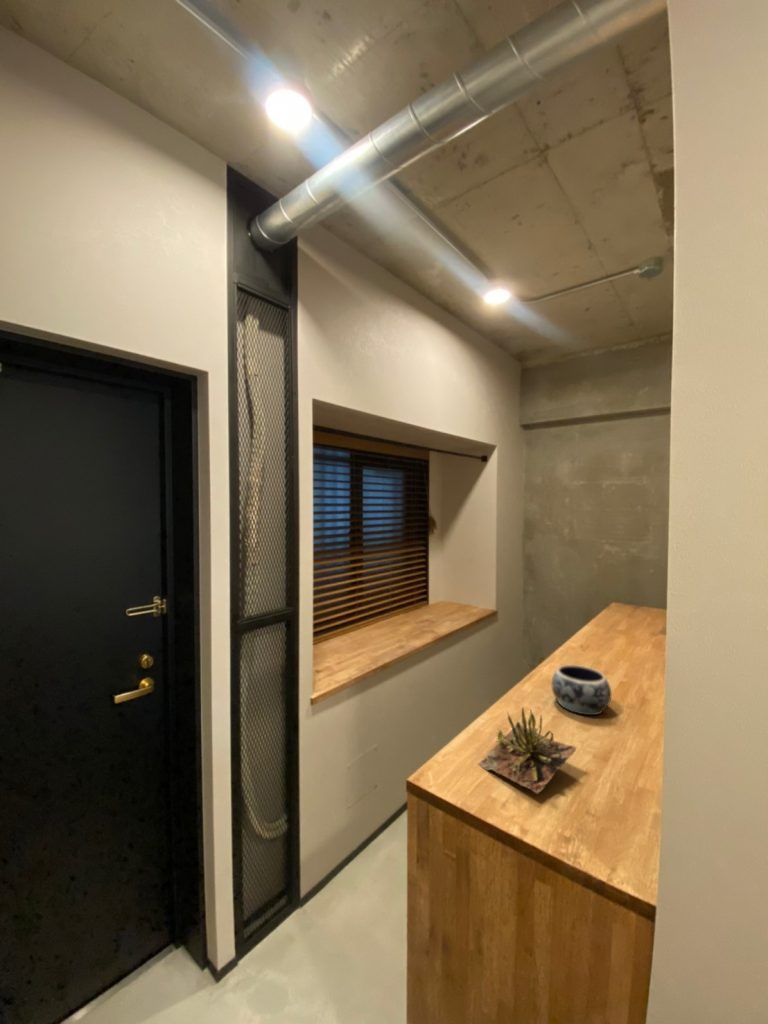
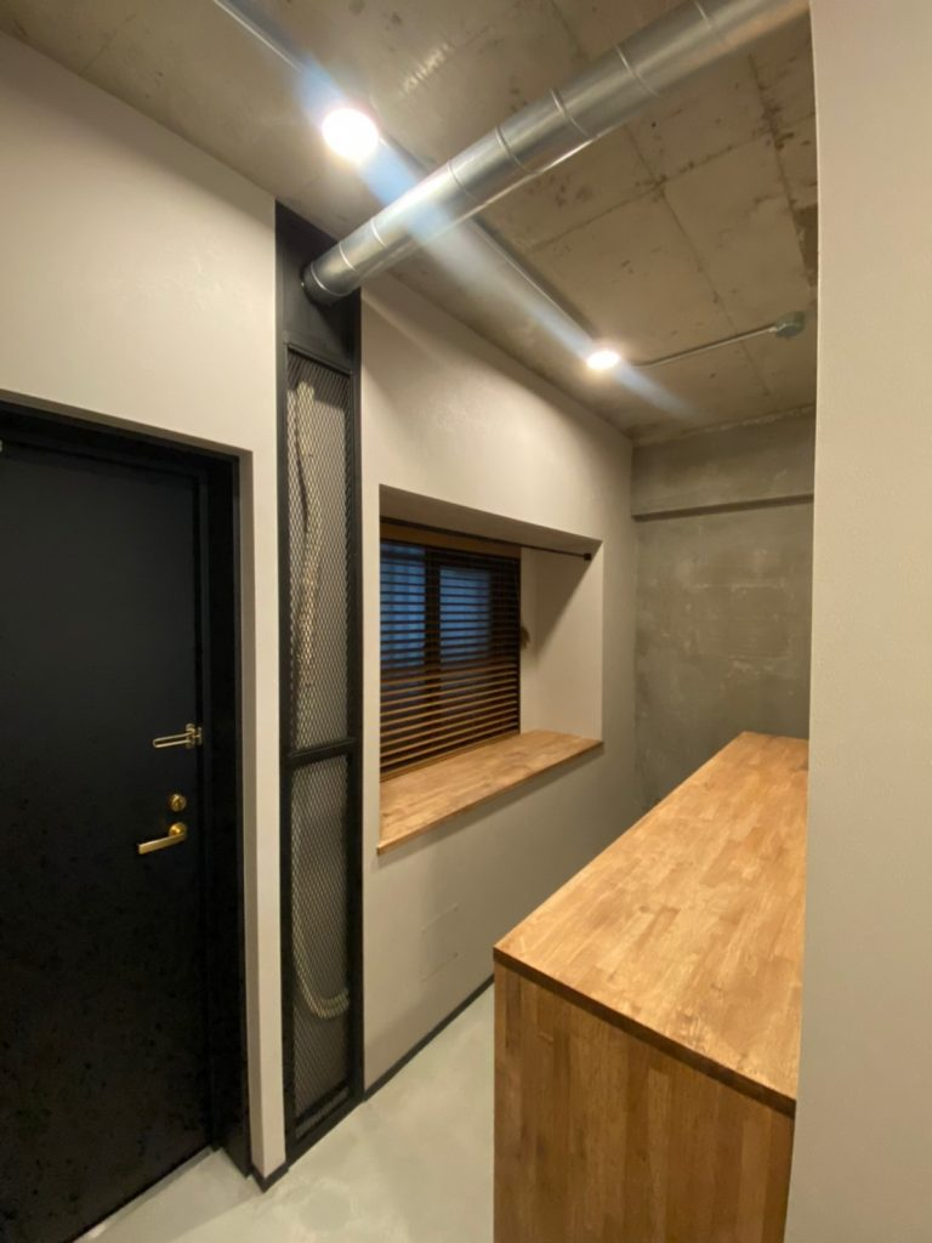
- decorative bowl (580, 689)
- succulent plant (526, 738)
